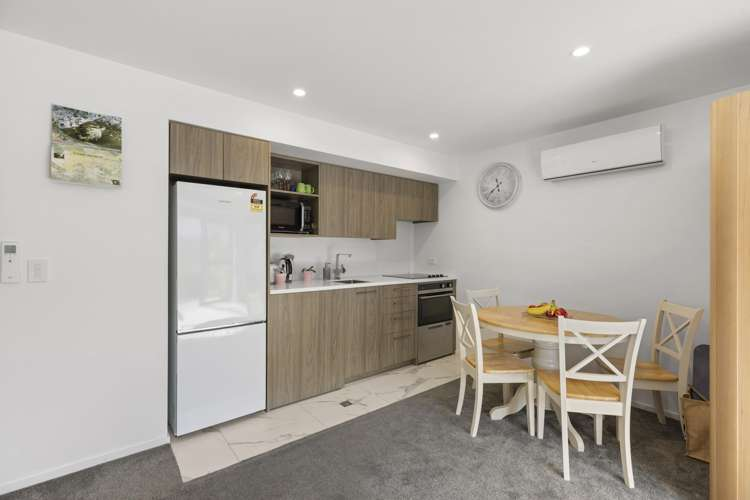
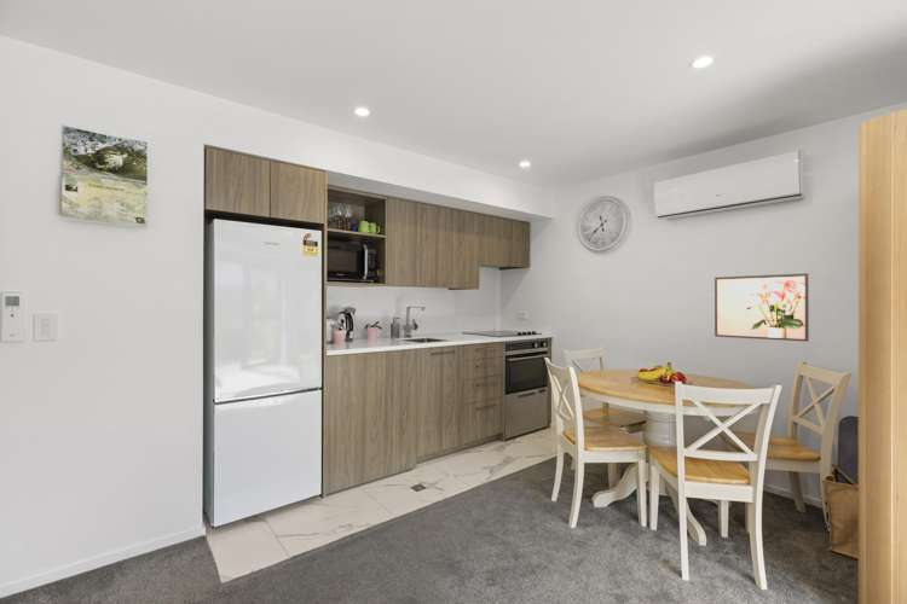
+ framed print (758, 307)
